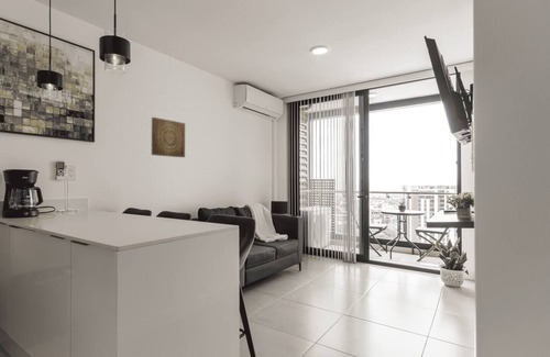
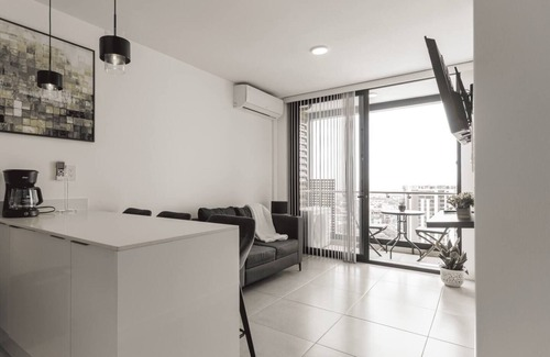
- wall art (168, 138)
